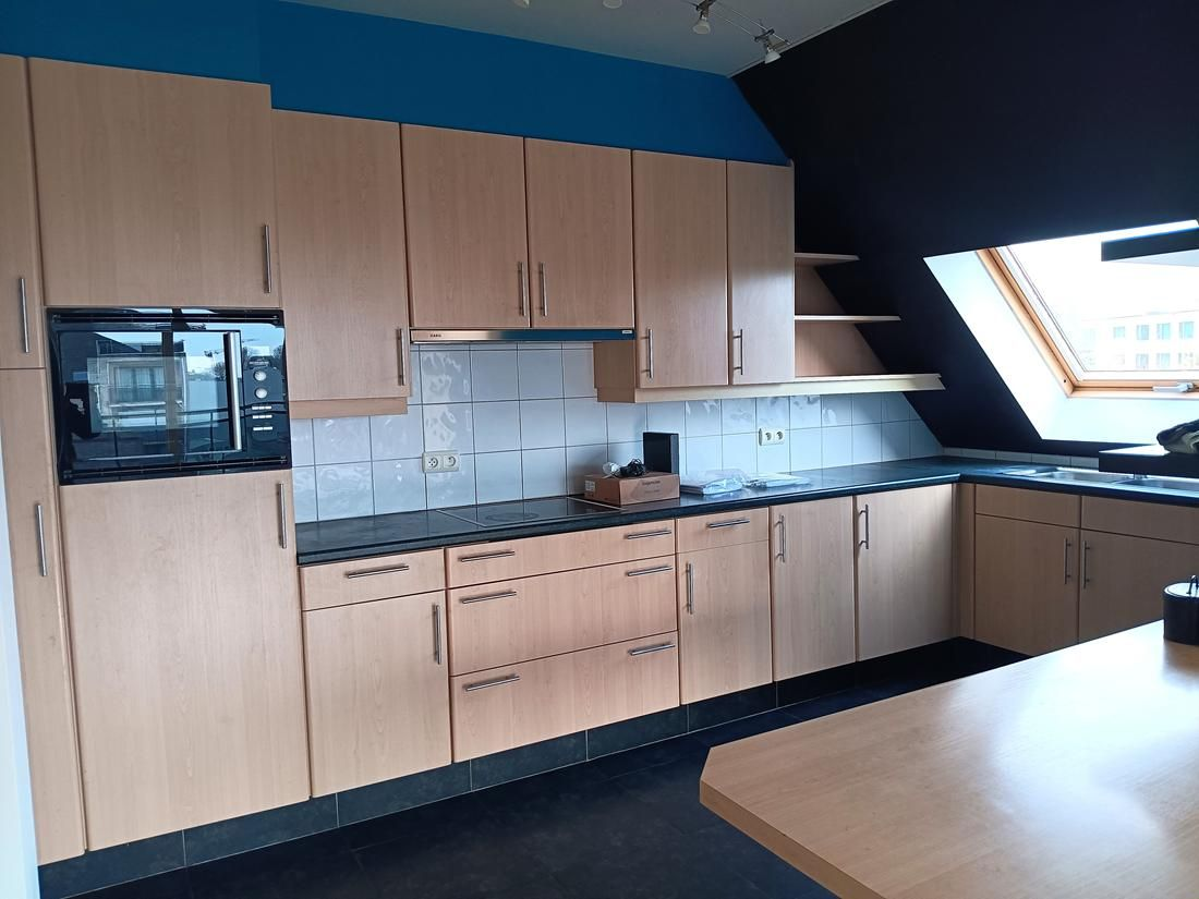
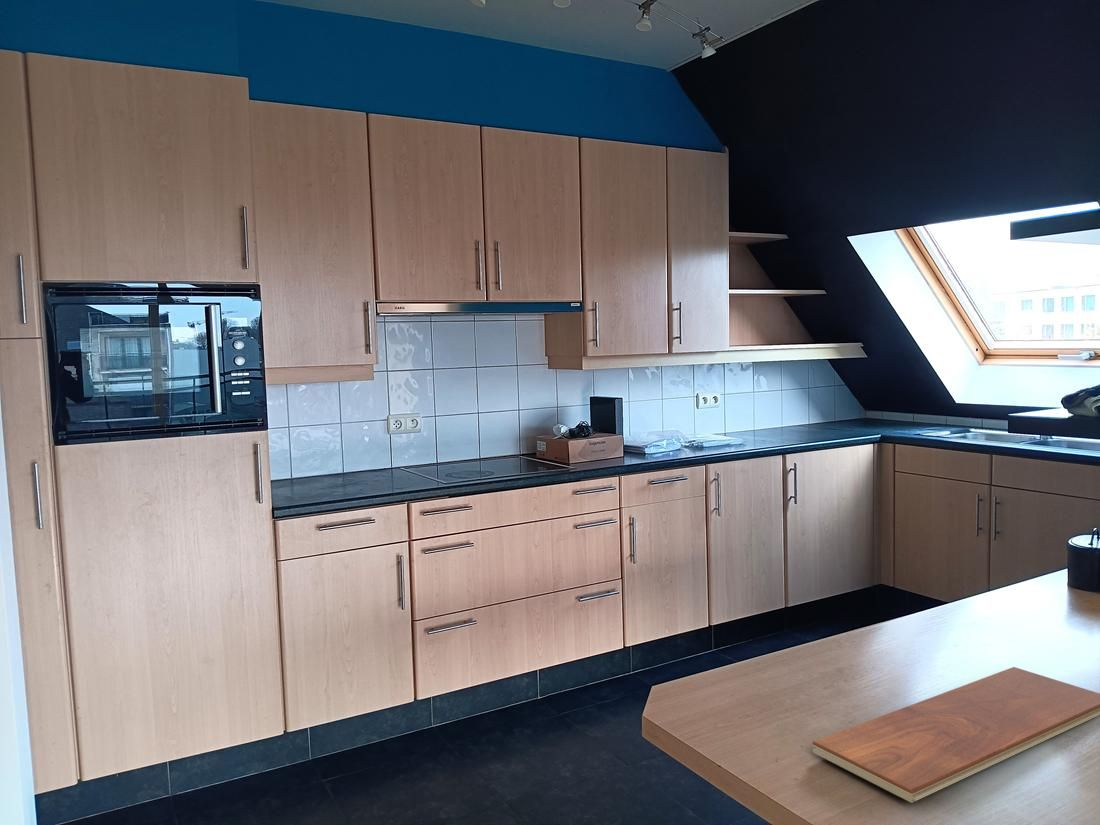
+ chopping board (972, 724)
